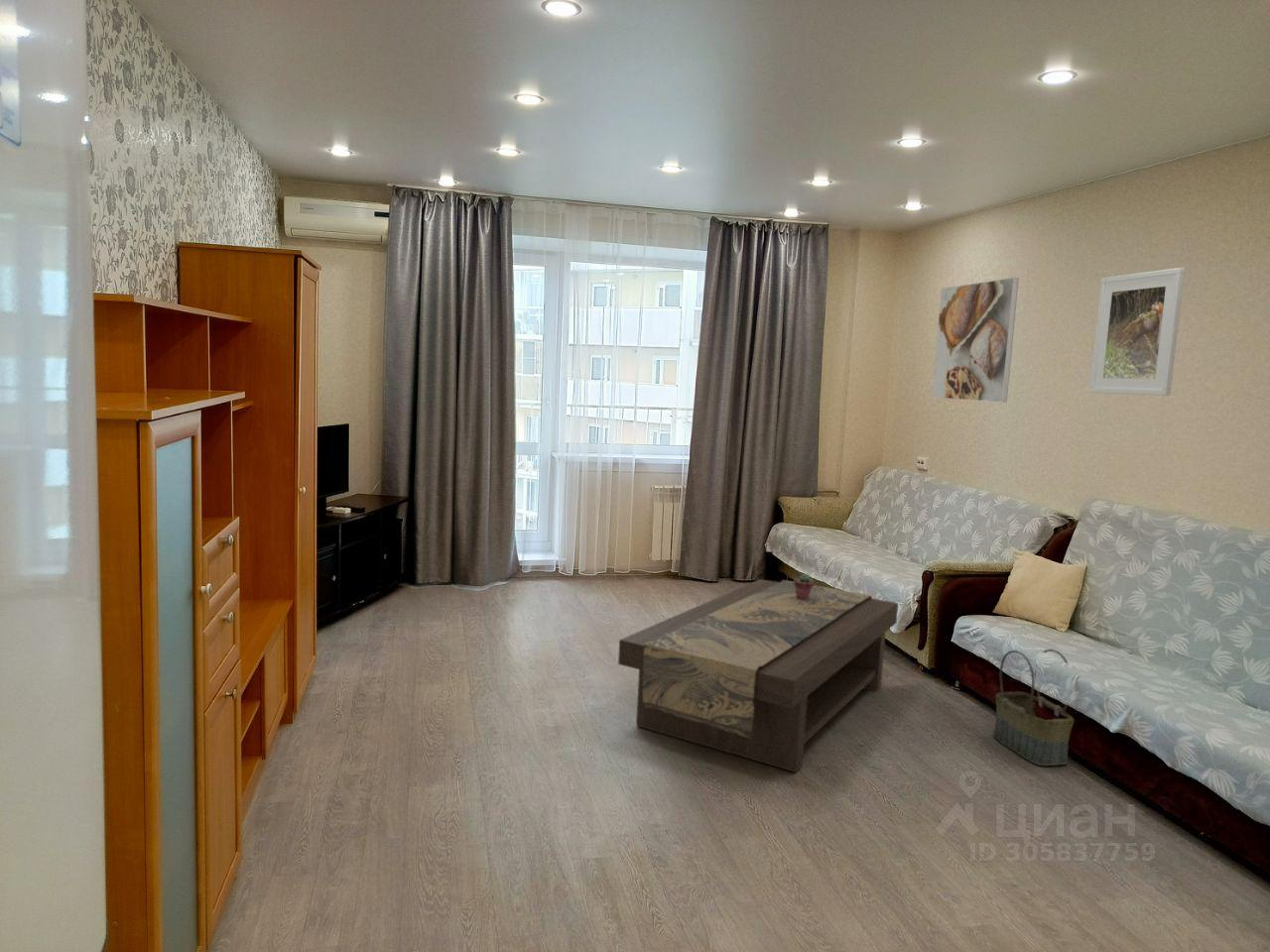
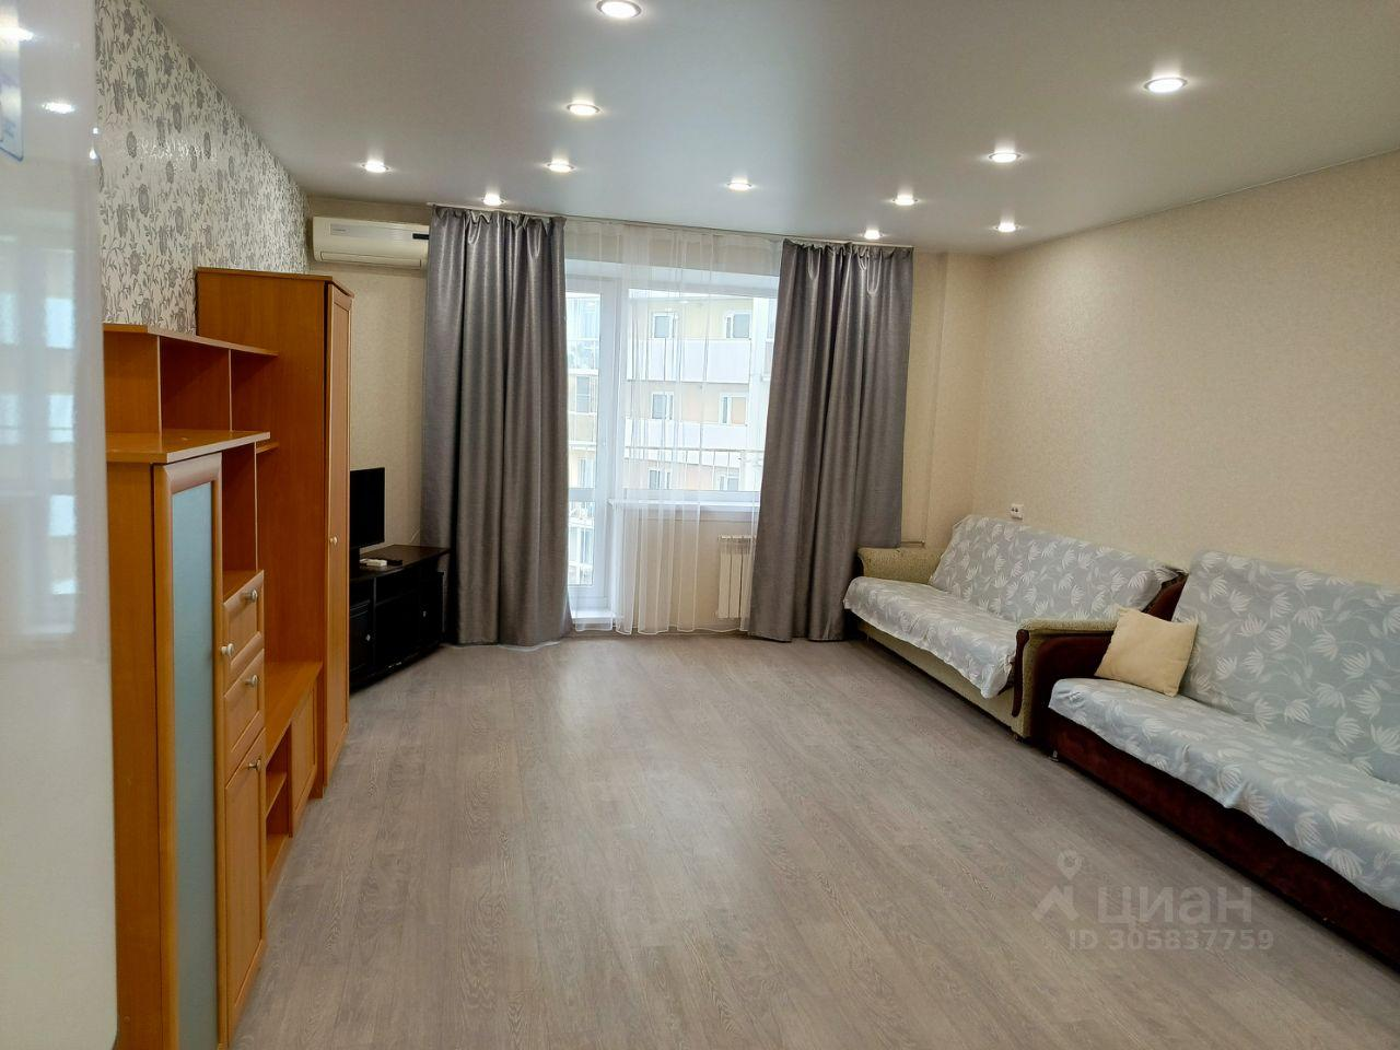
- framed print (1134, 333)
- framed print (971, 342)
- coffee table (771, 659)
- potted succulent (803, 585)
- basket (1034, 699)
